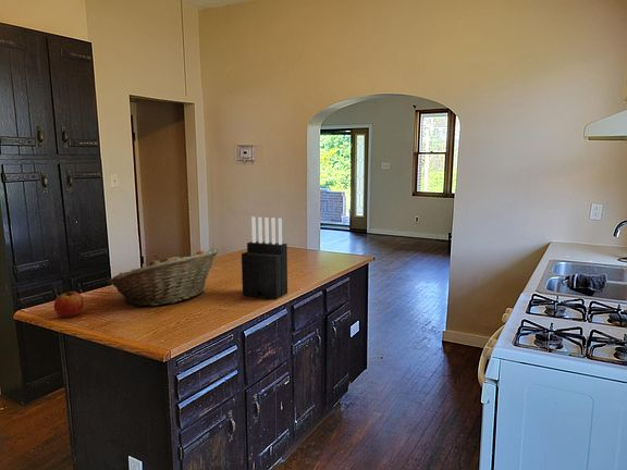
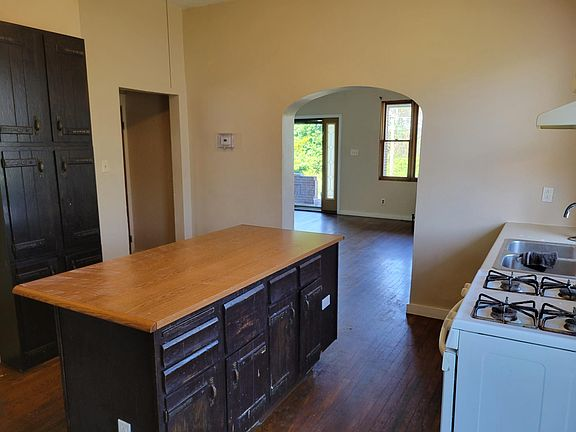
- fruit basket (168, 273)
- apple (69, 302)
- knife block (262, 257)
